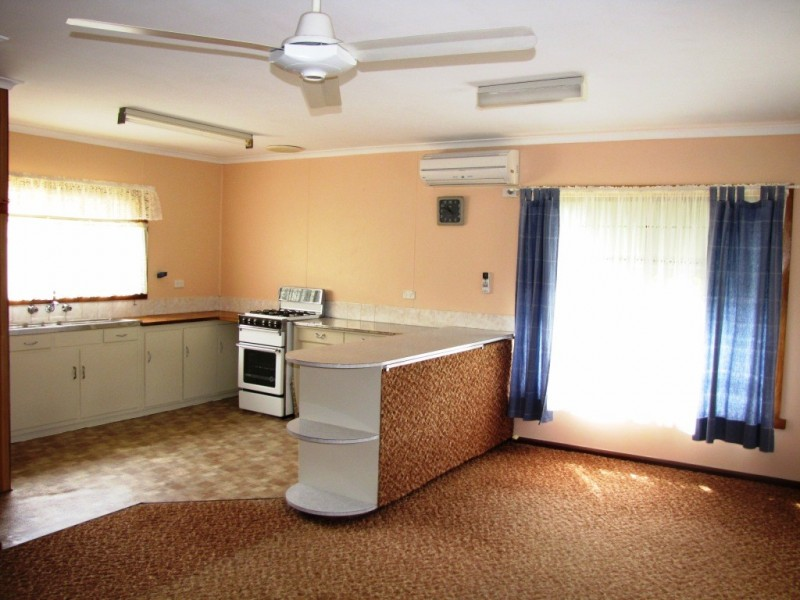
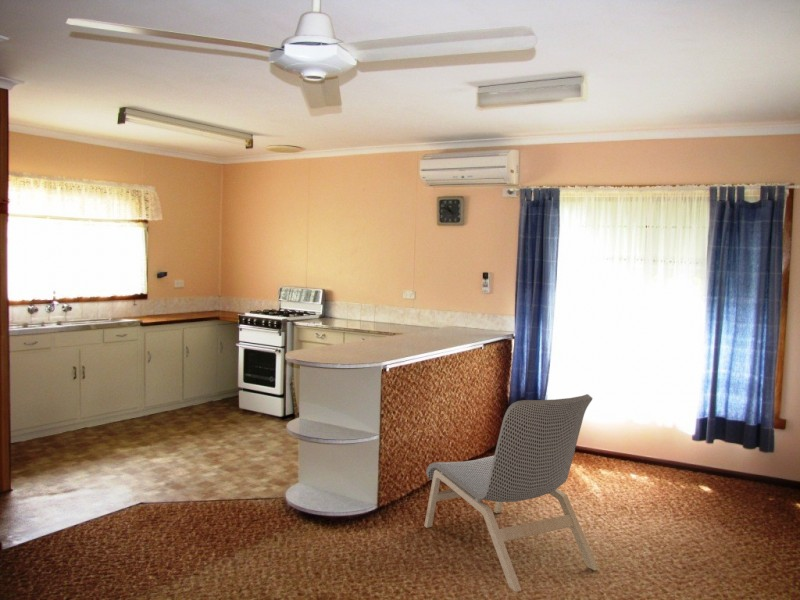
+ dining chair (507, 465)
